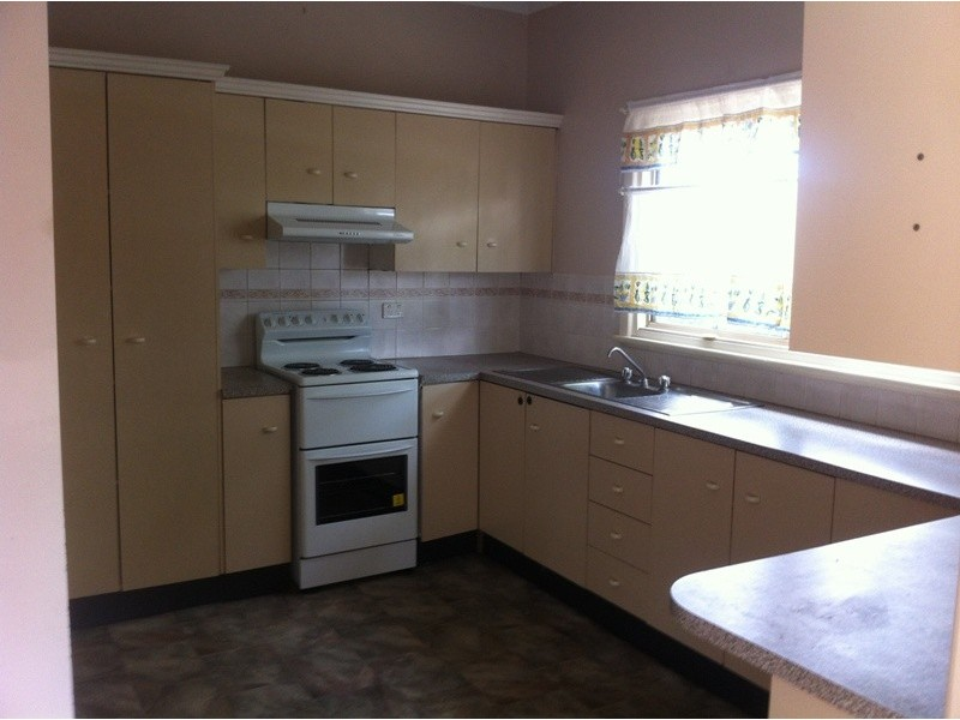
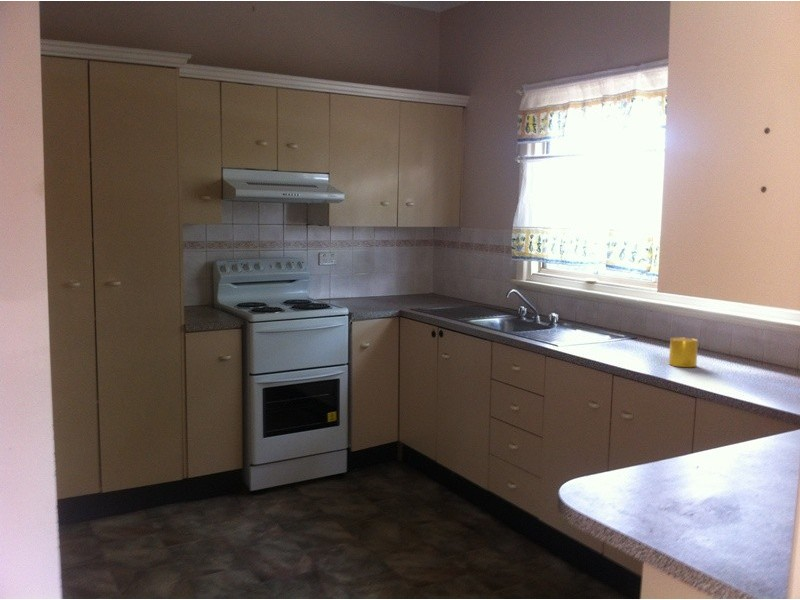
+ cup (683, 352)
